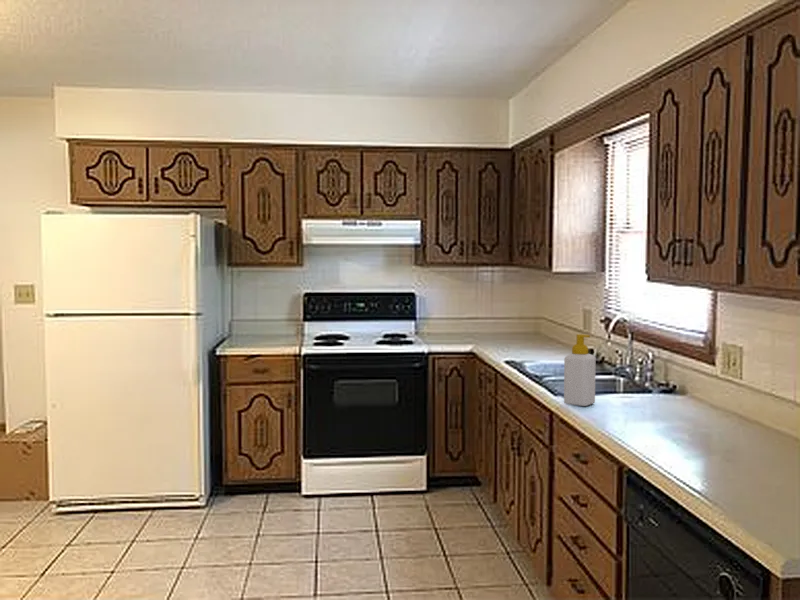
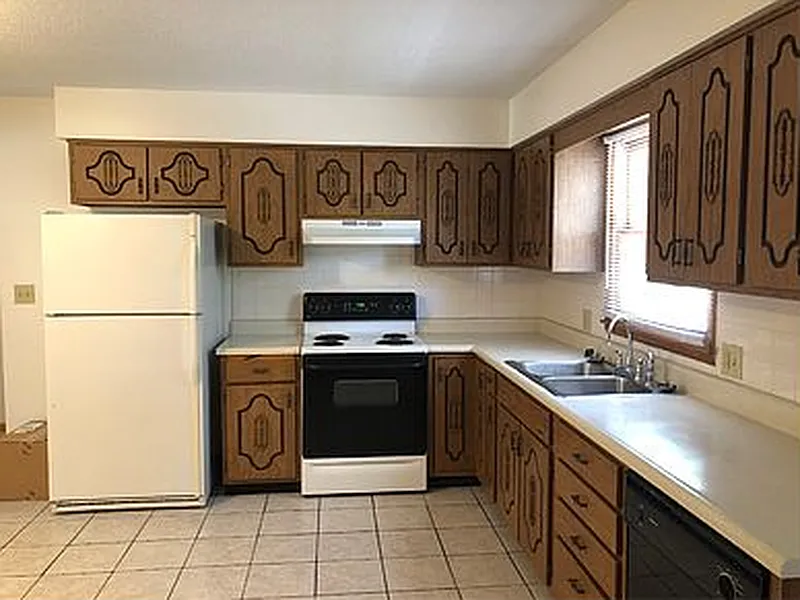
- soap bottle (579, 369)
